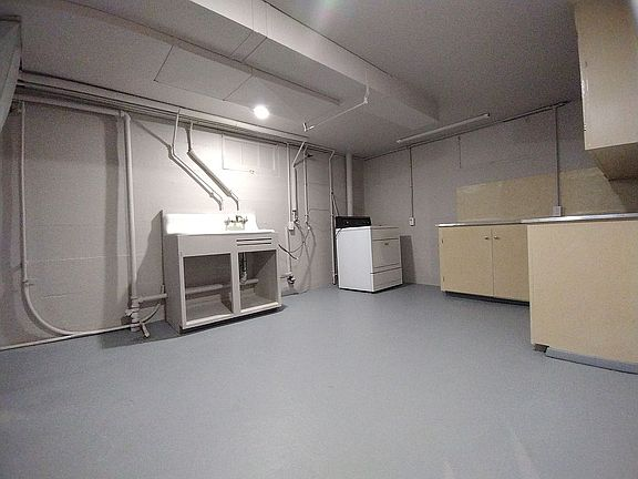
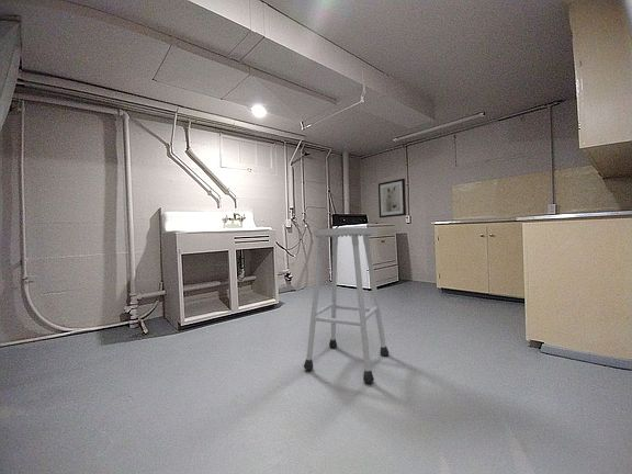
+ wall art (391, 199)
+ stool (336, 295)
